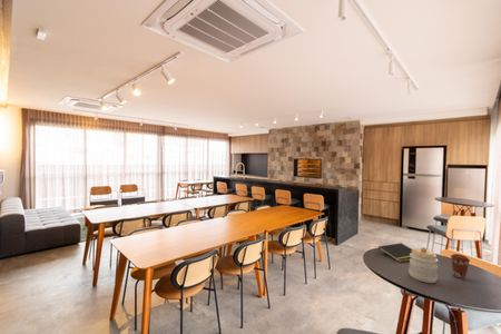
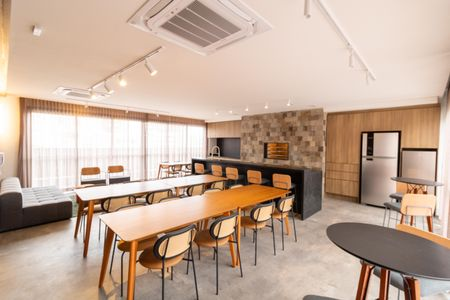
- notepad (400, 252)
- coffee cup (459, 266)
- jar (423, 262)
